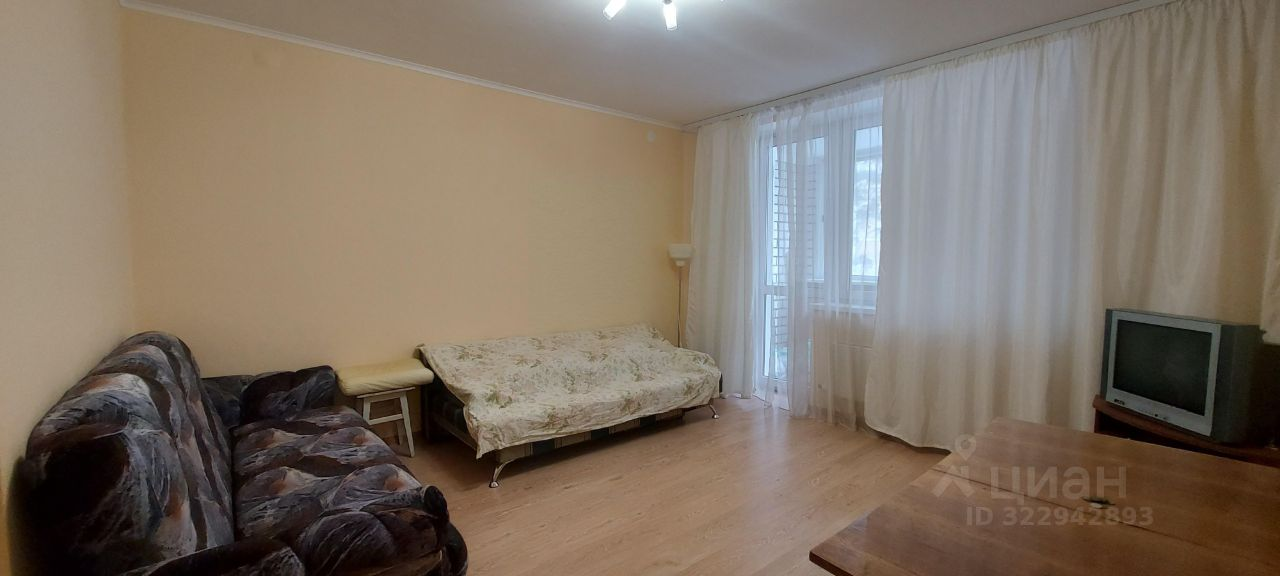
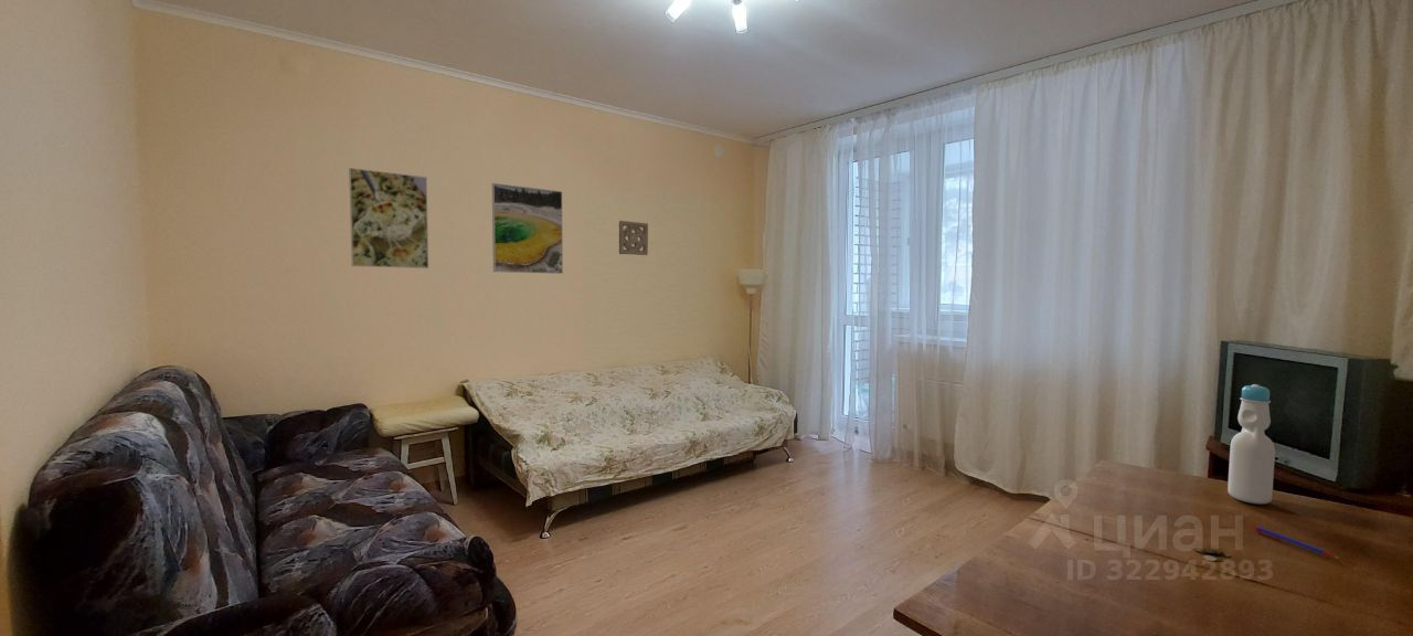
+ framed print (390, 220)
+ wall ornament (633, 237)
+ bottle (1252, 442)
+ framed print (528, 230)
+ pen (1292, 540)
